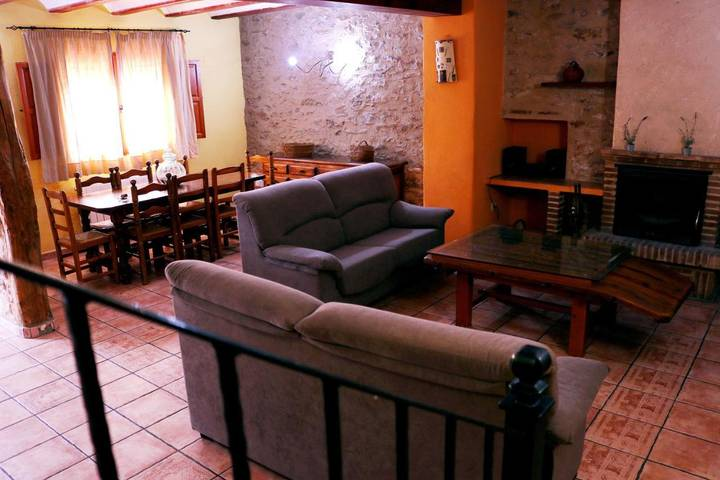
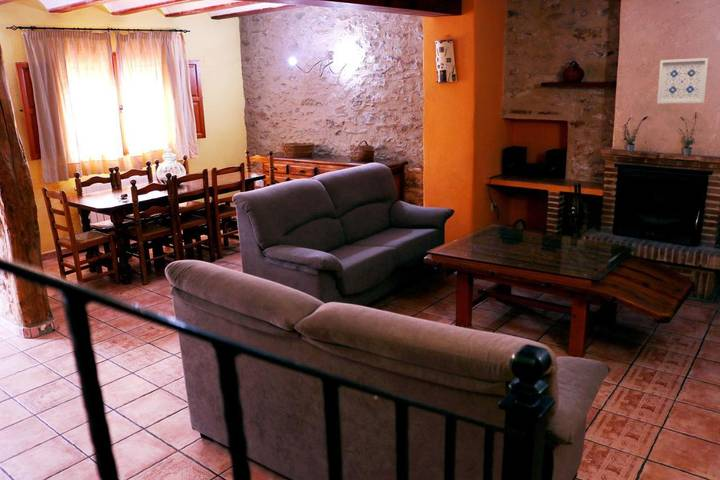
+ wall art (682, 81)
